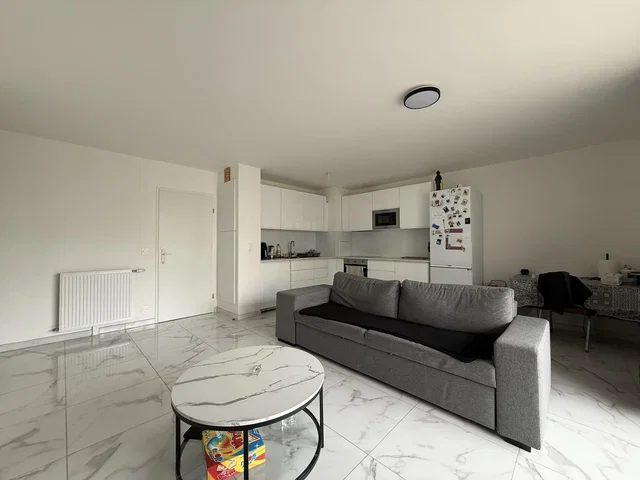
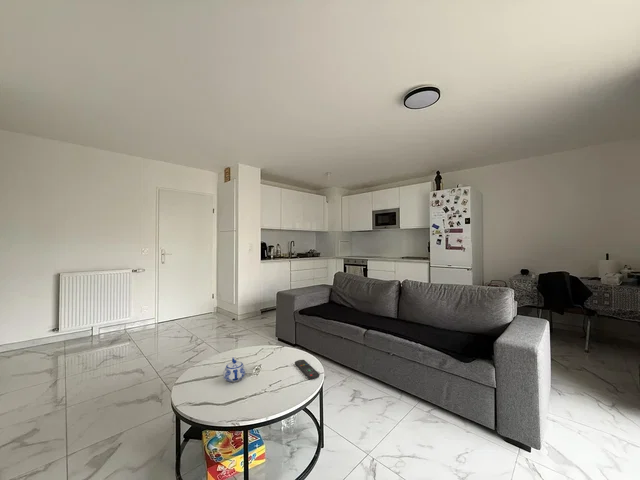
+ remote control (306, 368)
+ teapot (234, 368)
